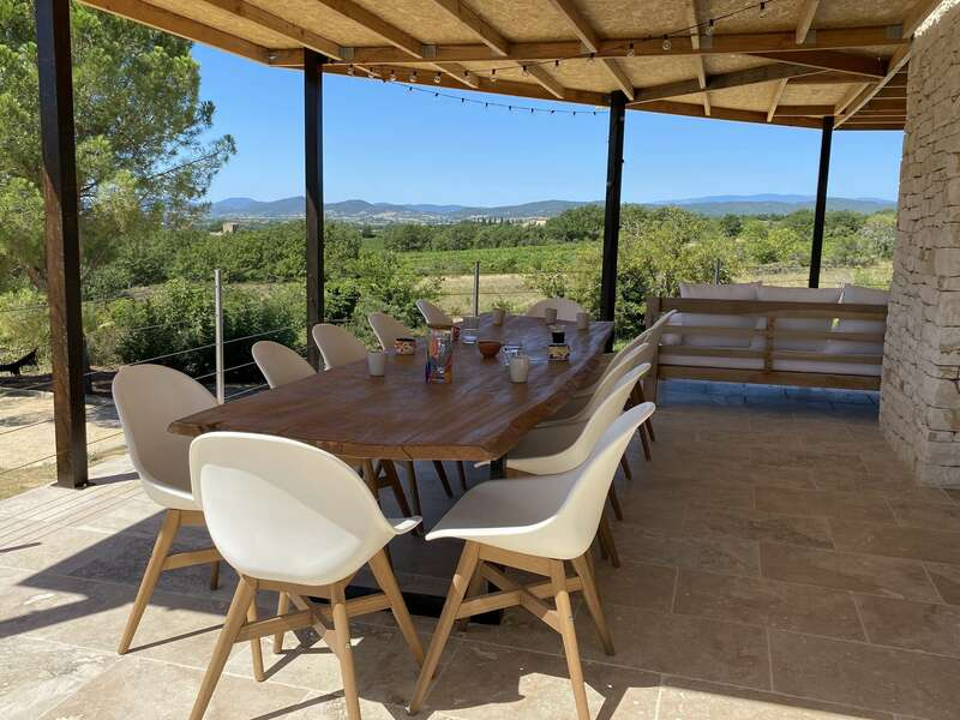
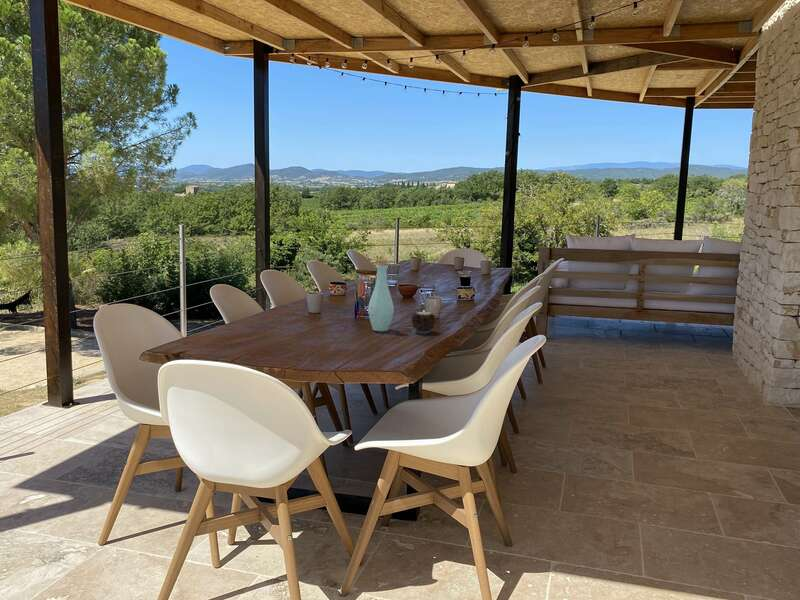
+ bottle (381, 295)
+ candle (423, 320)
